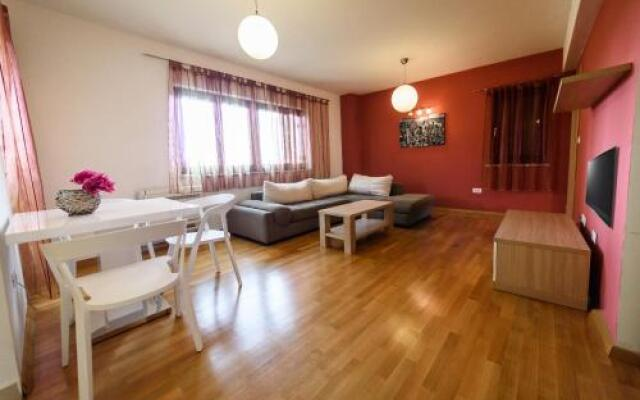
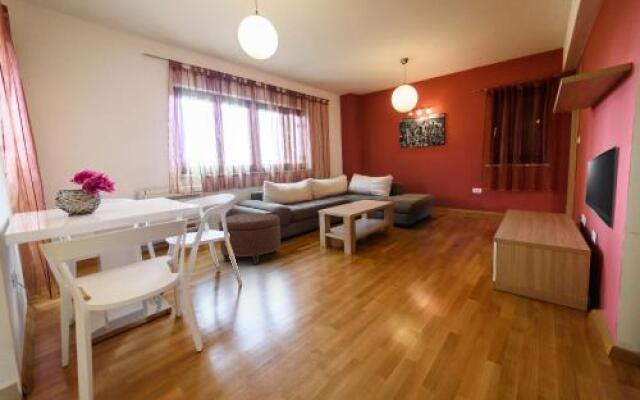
+ ottoman (250, 236)
